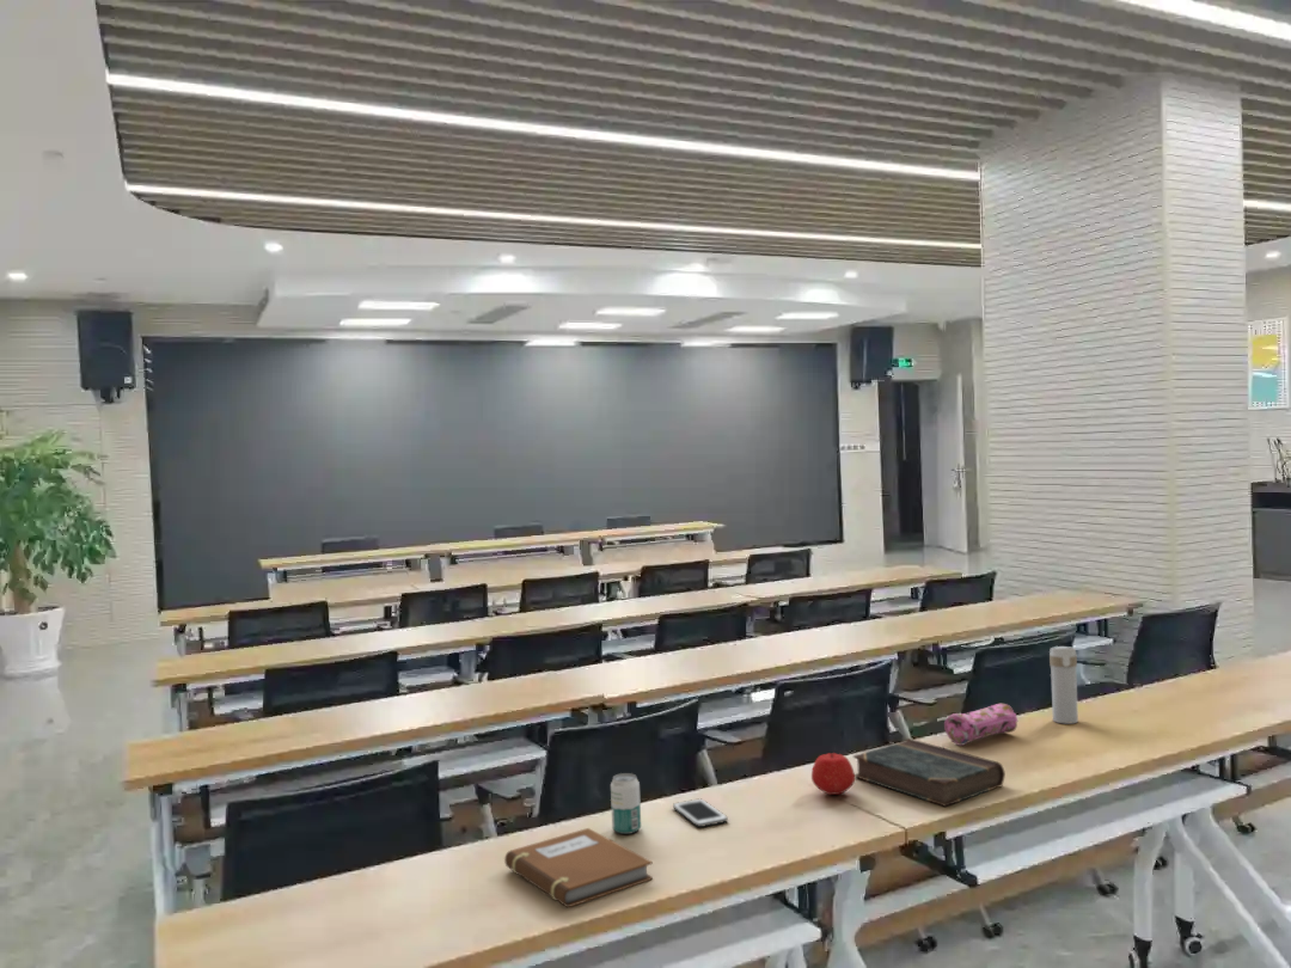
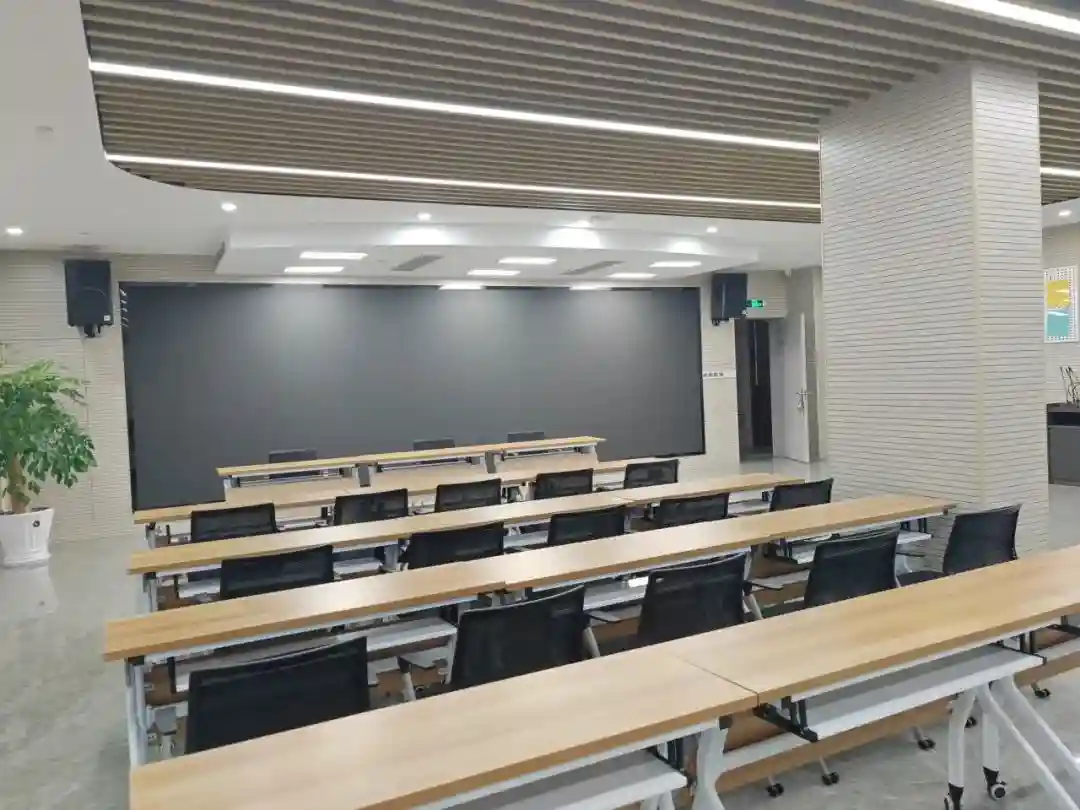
- apple (832, 772)
- cell phone (699, 813)
- notebook (575, 864)
- pencil case (981, 723)
- book (928, 768)
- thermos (1064, 682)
- beverage can (625, 803)
